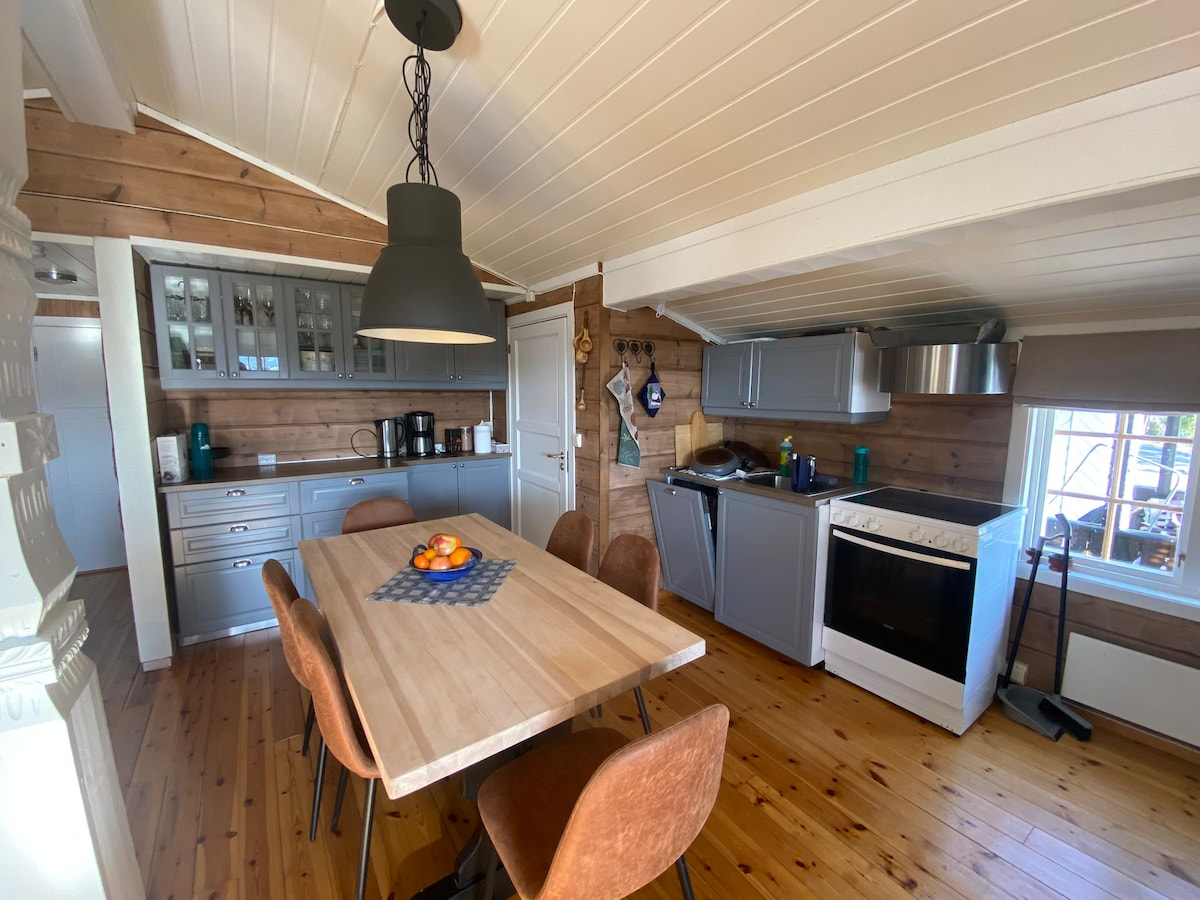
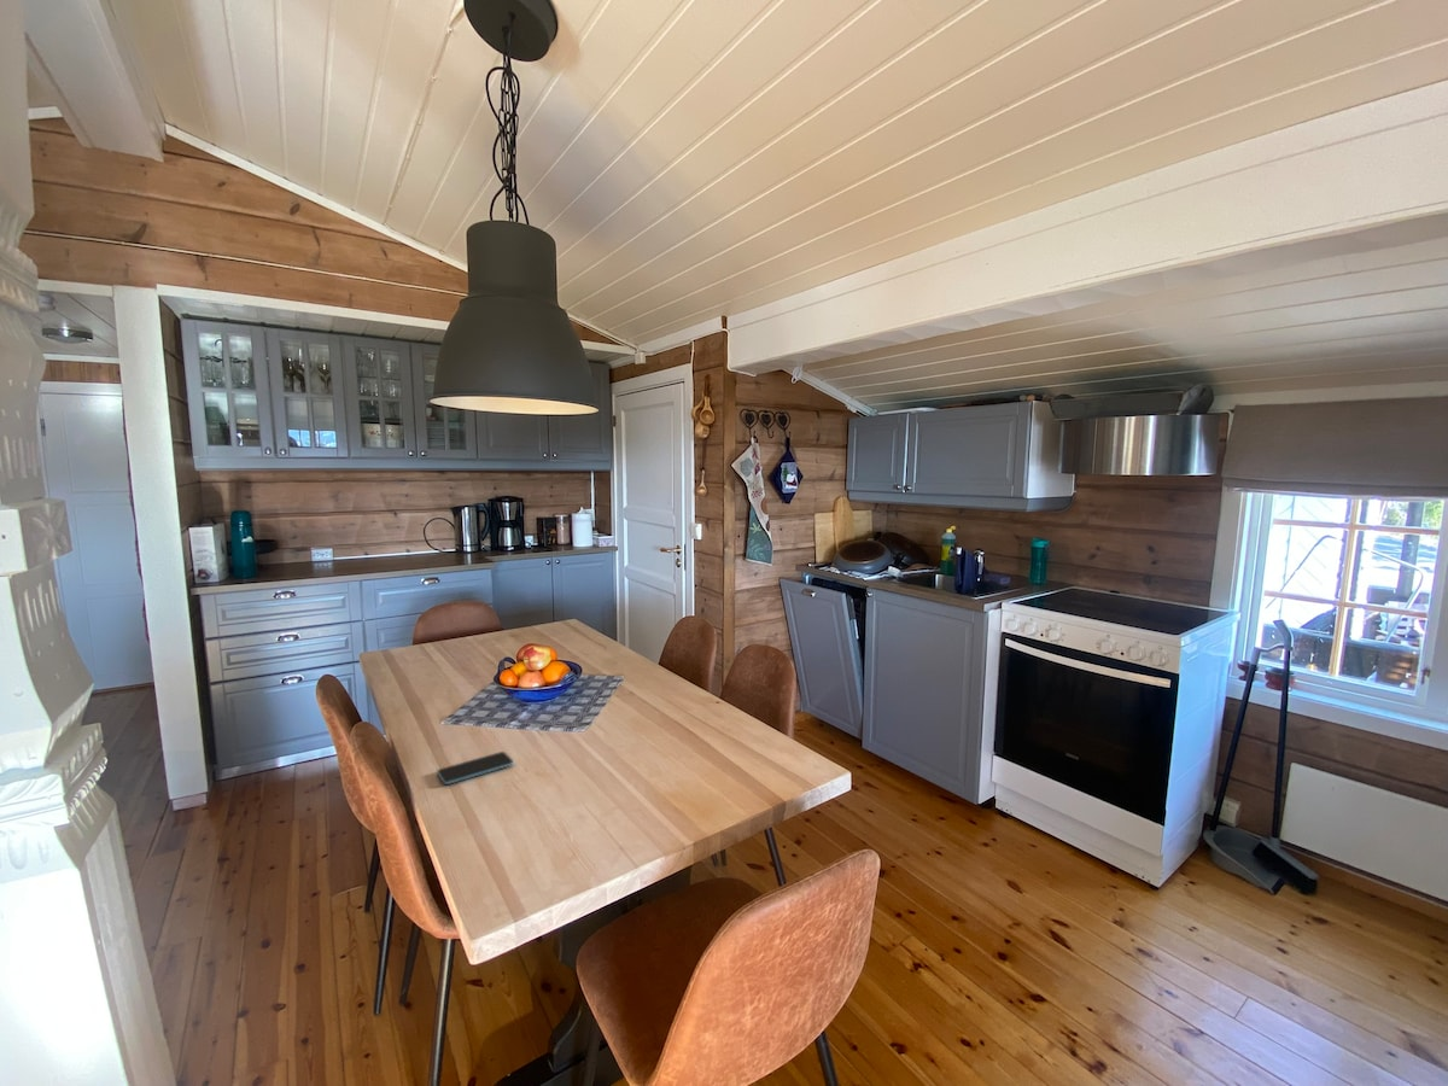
+ smartphone (475, 766)
